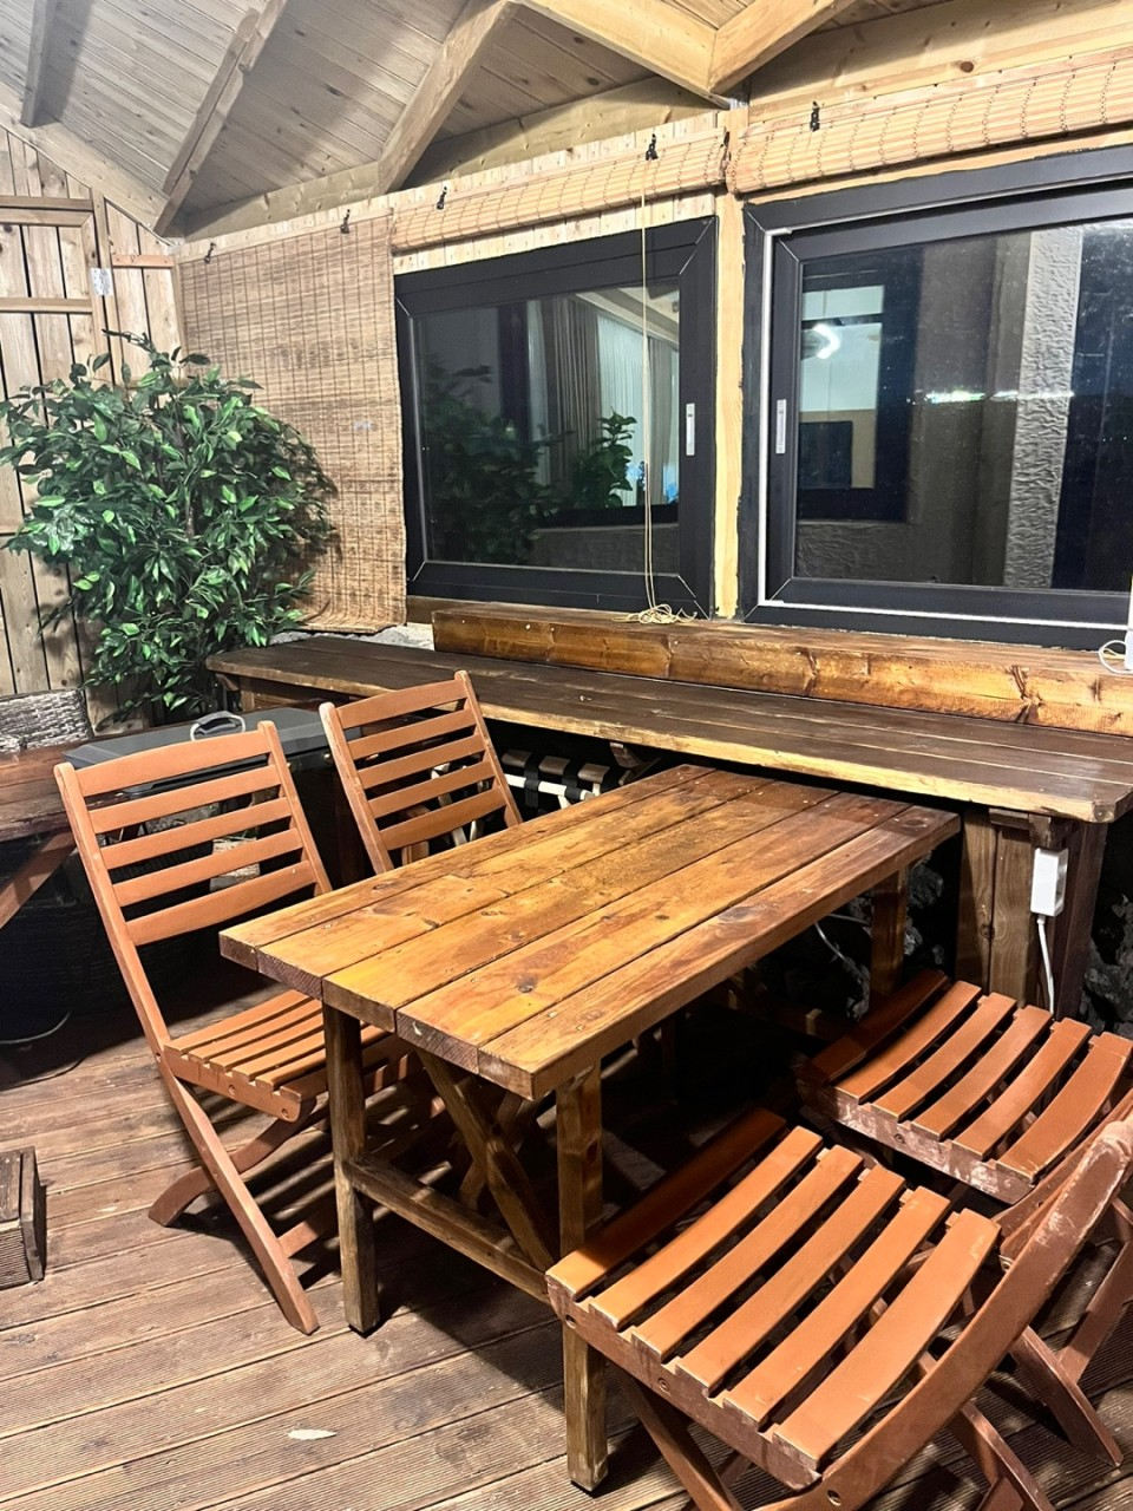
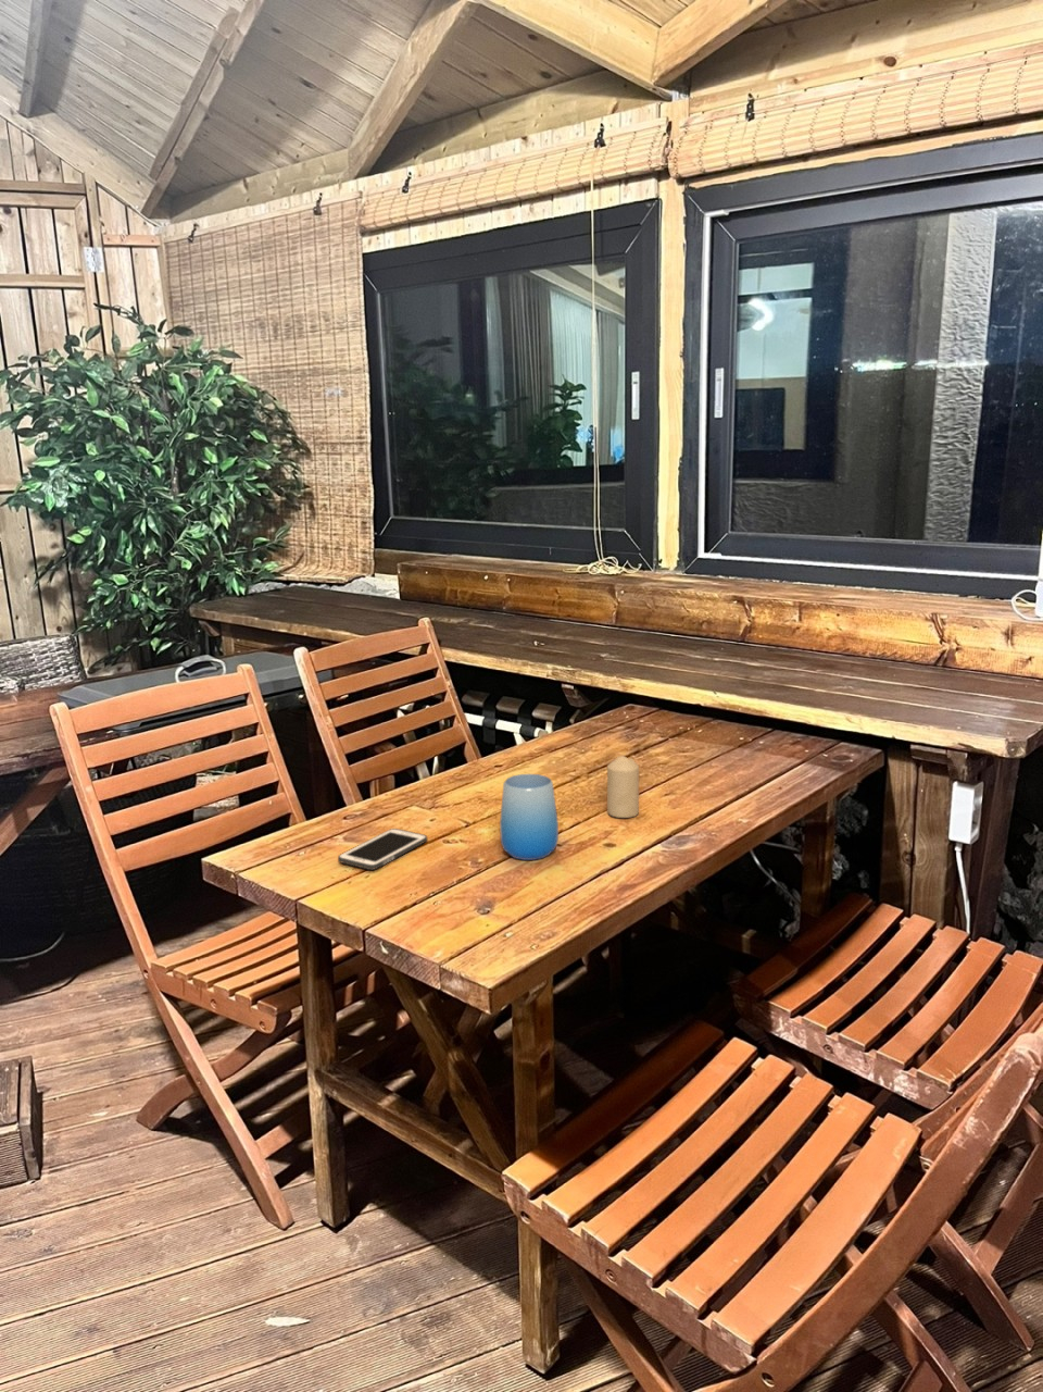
+ cup (528, 817)
+ candle (622, 785)
+ cell phone (383, 848)
